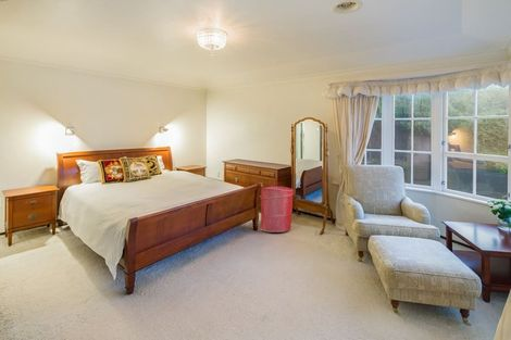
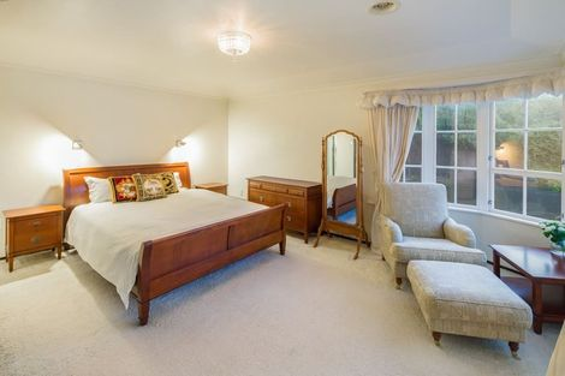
- laundry hamper (276, 207)
